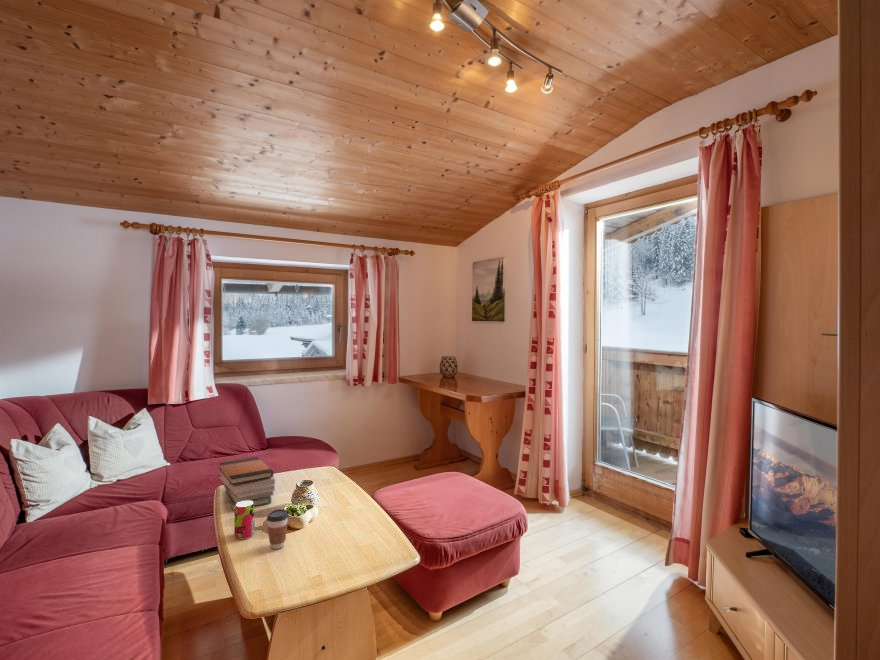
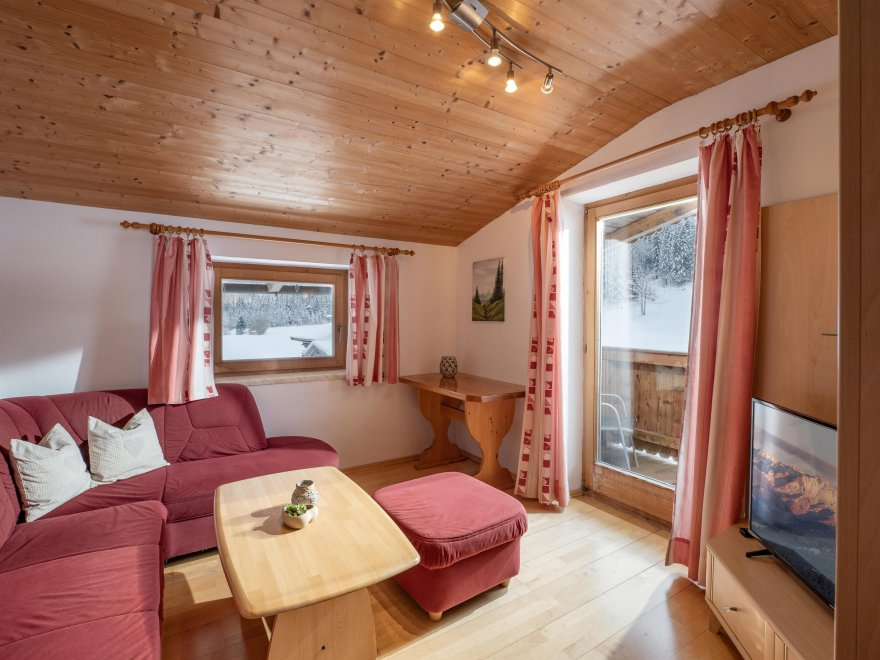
- beverage can (244, 519)
- coffee cup (277, 529)
- book stack (246, 482)
